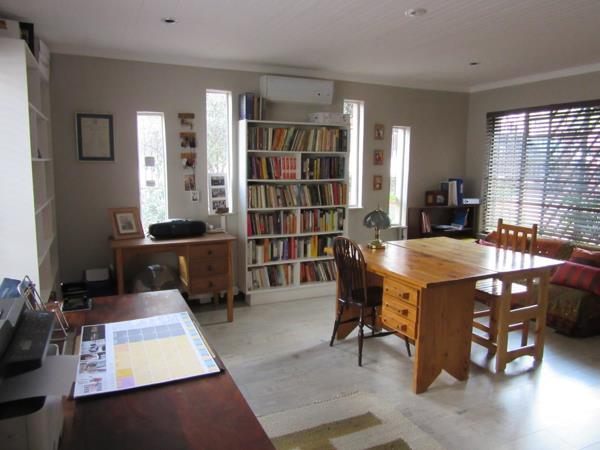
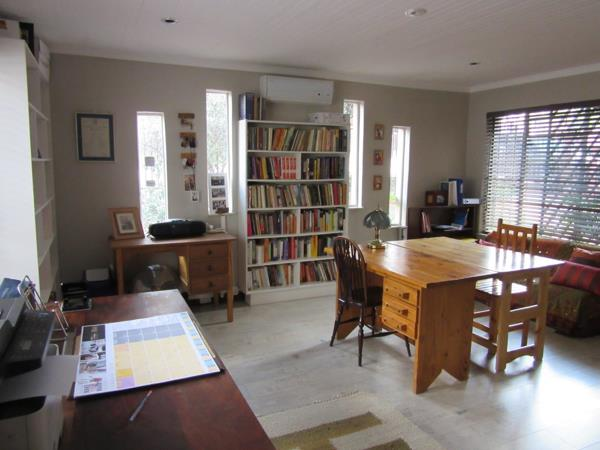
+ pen (141, 404)
